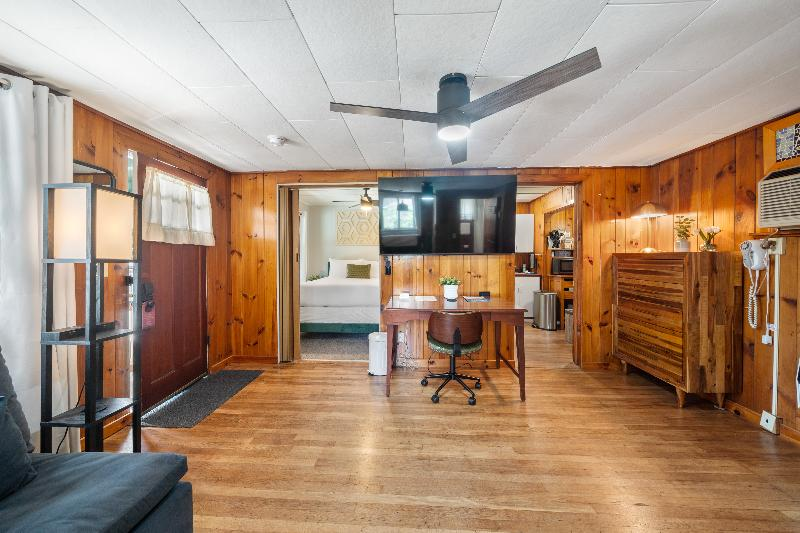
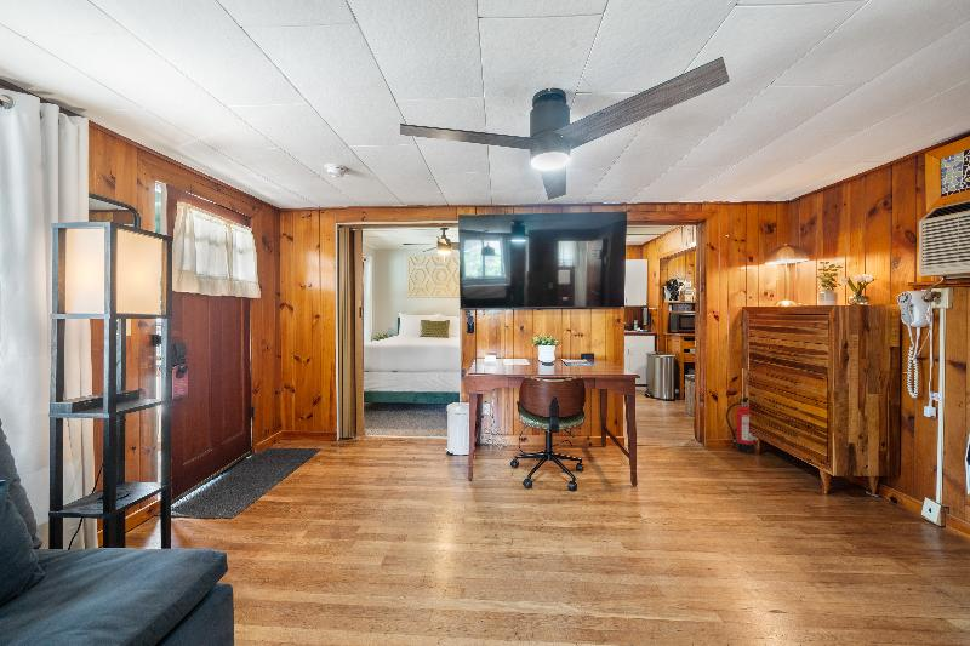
+ fire extinguisher (741, 423)
